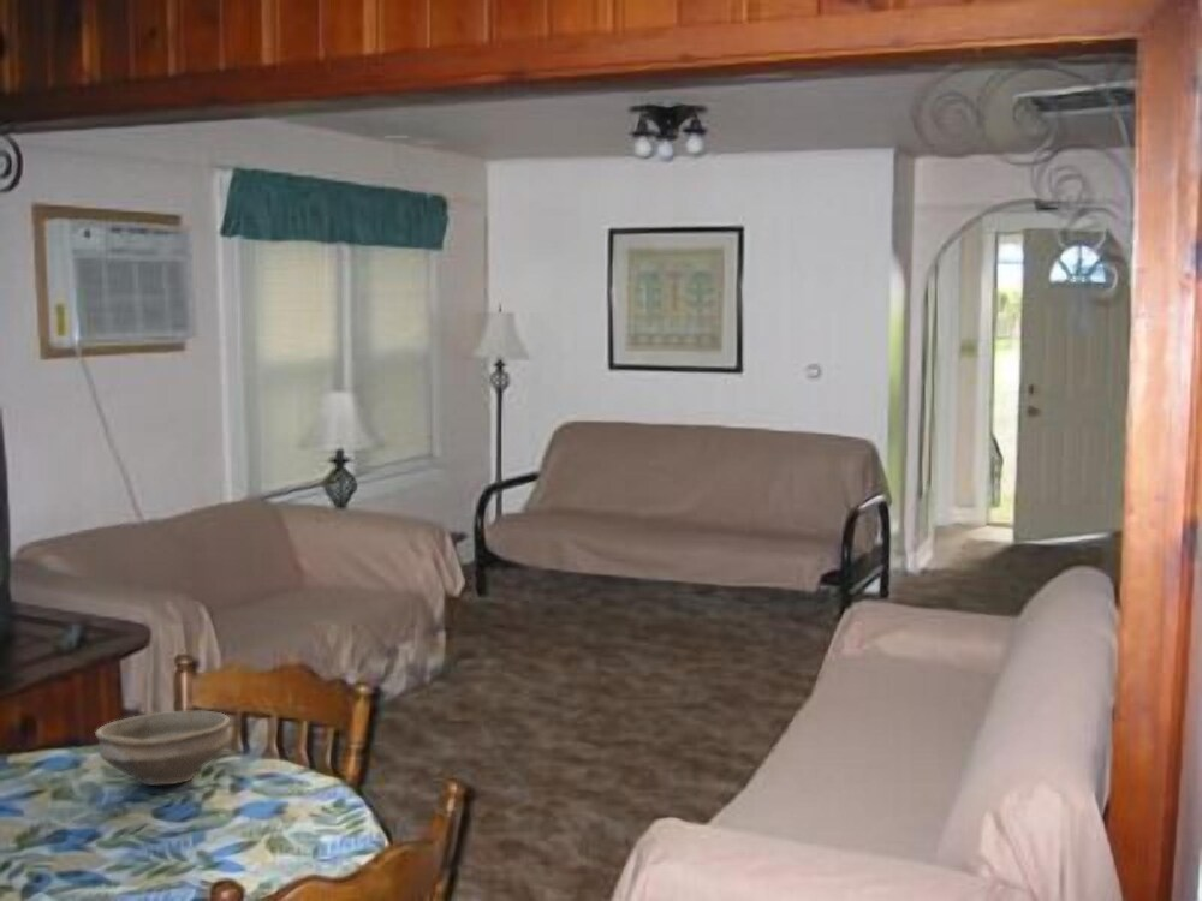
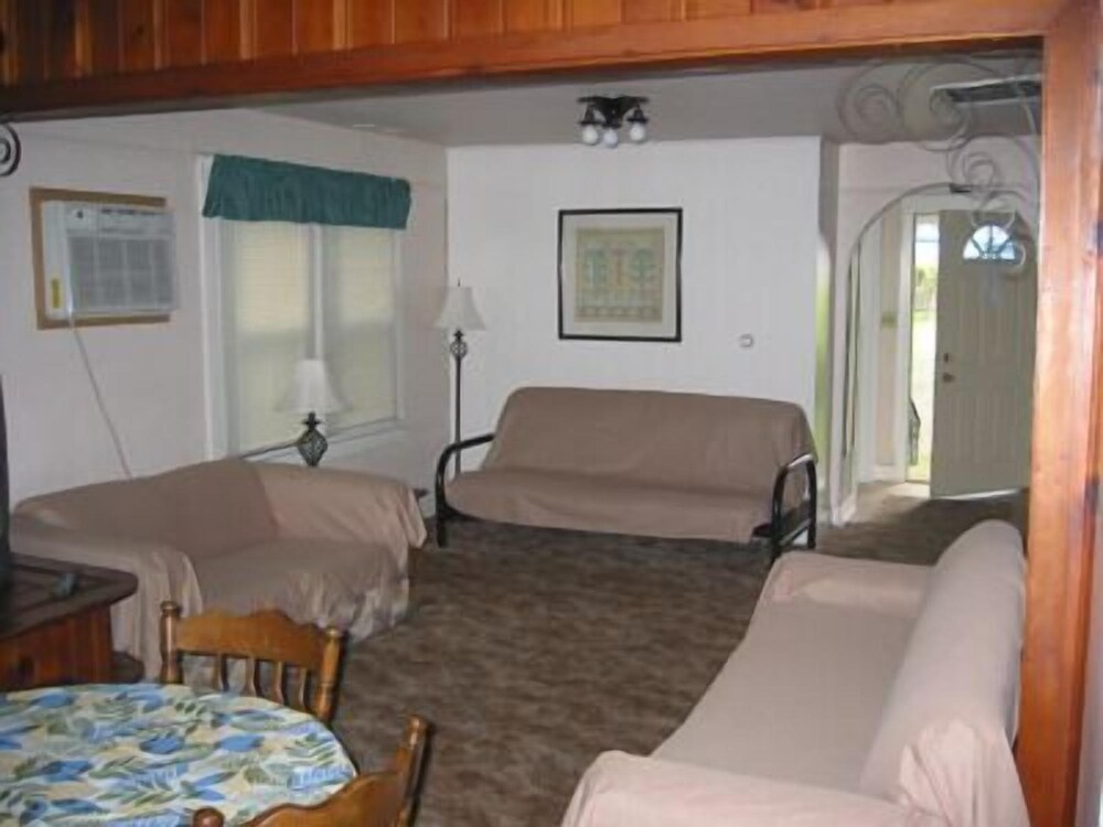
- bowl (163, 750)
